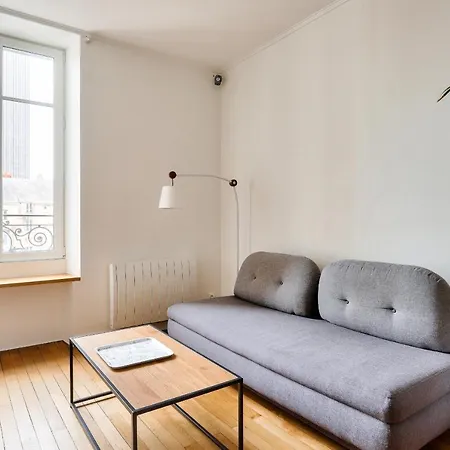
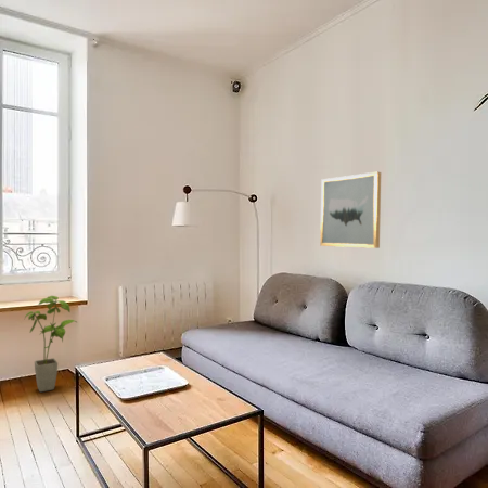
+ wall art (348, 211)
+ house plant (52, 342)
